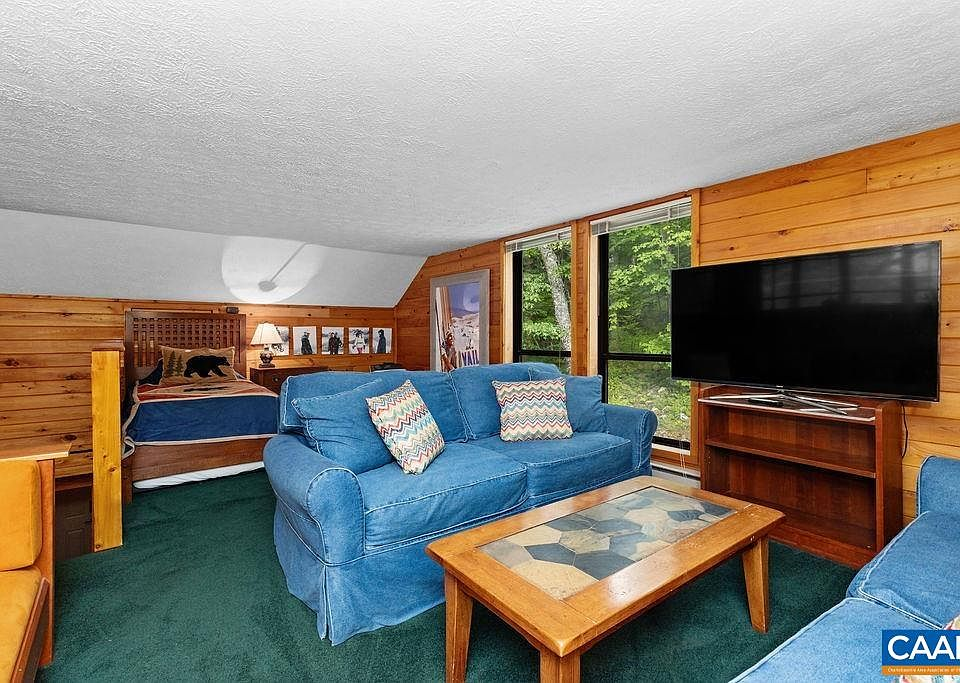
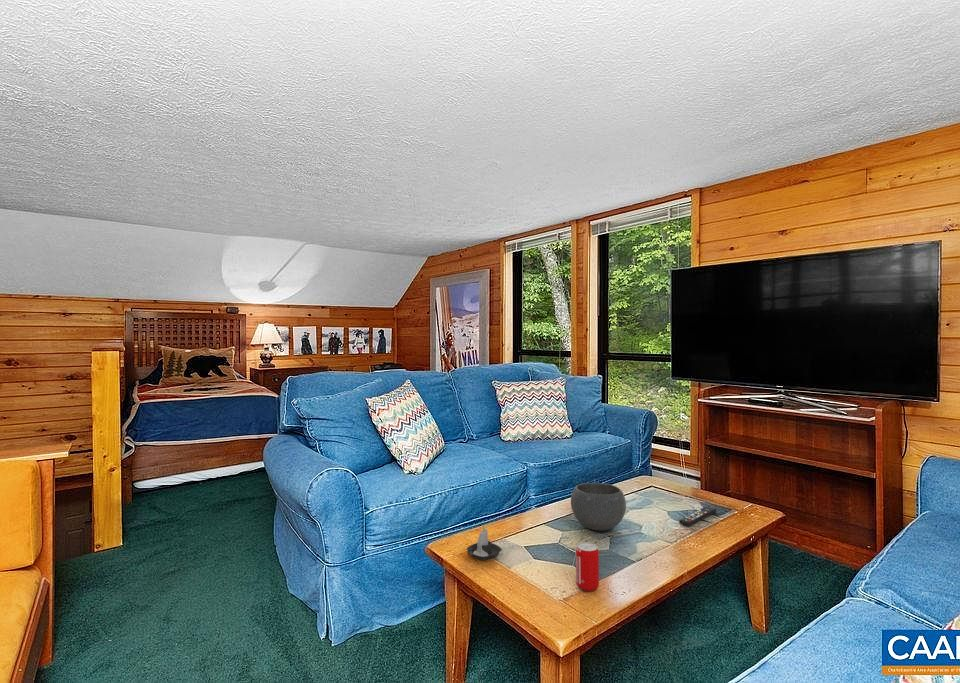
+ candle (482, 539)
+ remote control (698, 515)
+ bowl (598, 507)
+ beverage can (587, 566)
